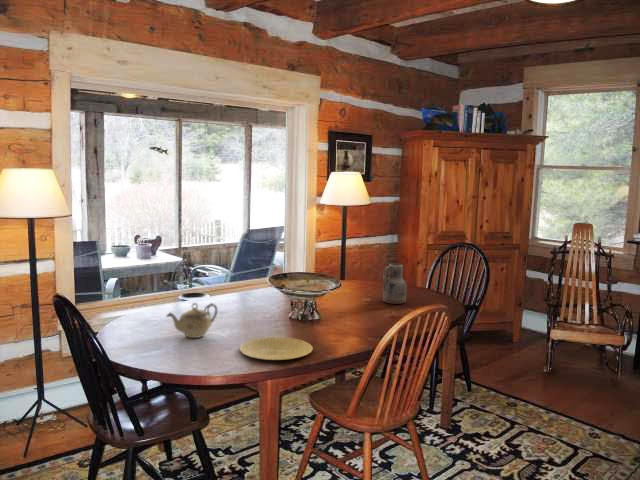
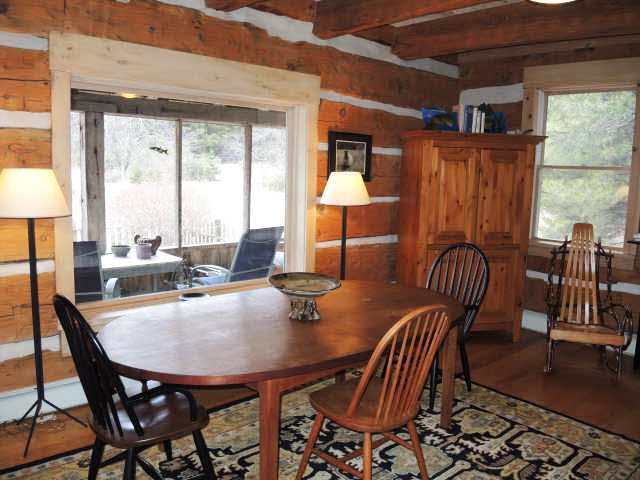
- plate (276, 349)
- teapot (192, 319)
- pitcher (394, 283)
